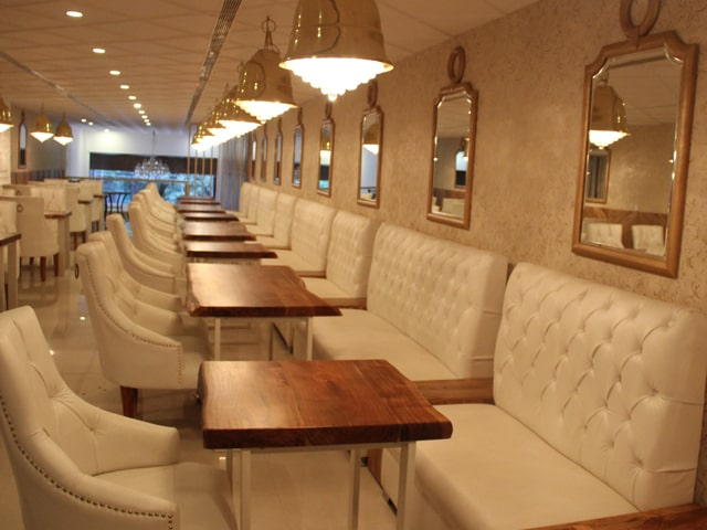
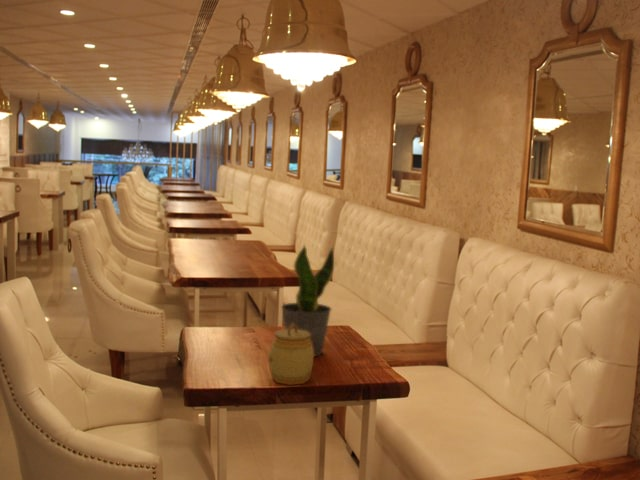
+ jar (291, 351)
+ potted plant (306, 297)
